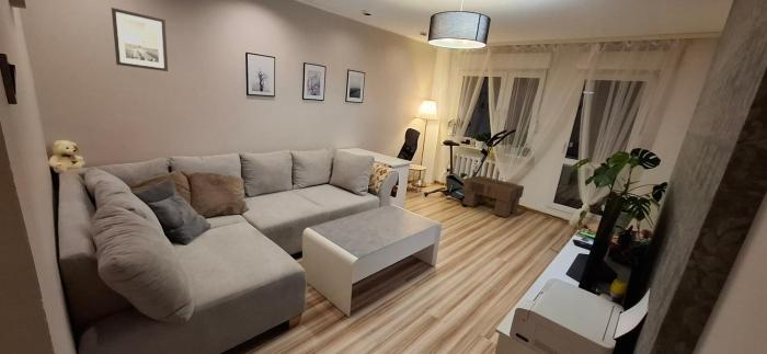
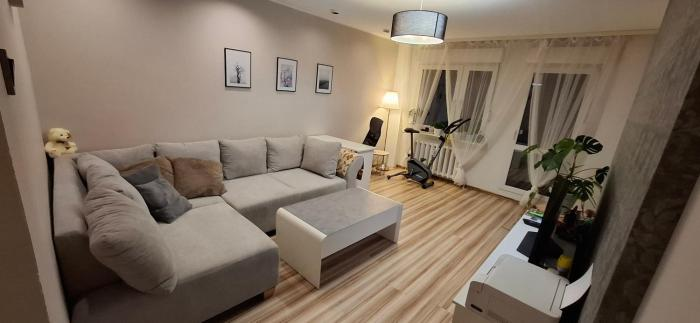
- wall art (141, 42)
- footstool (491, 194)
